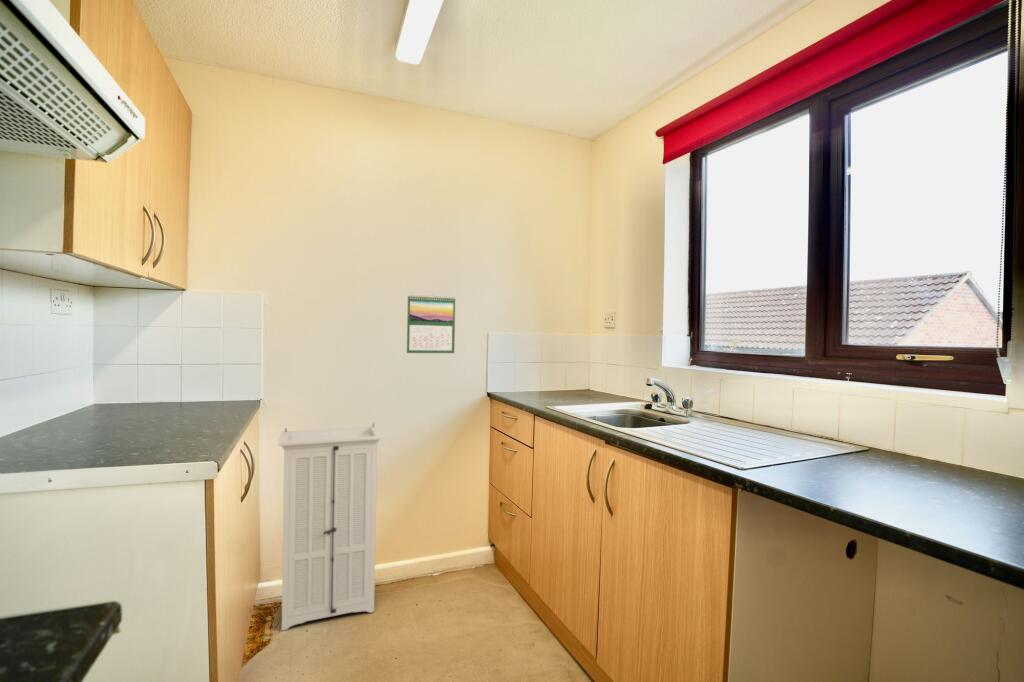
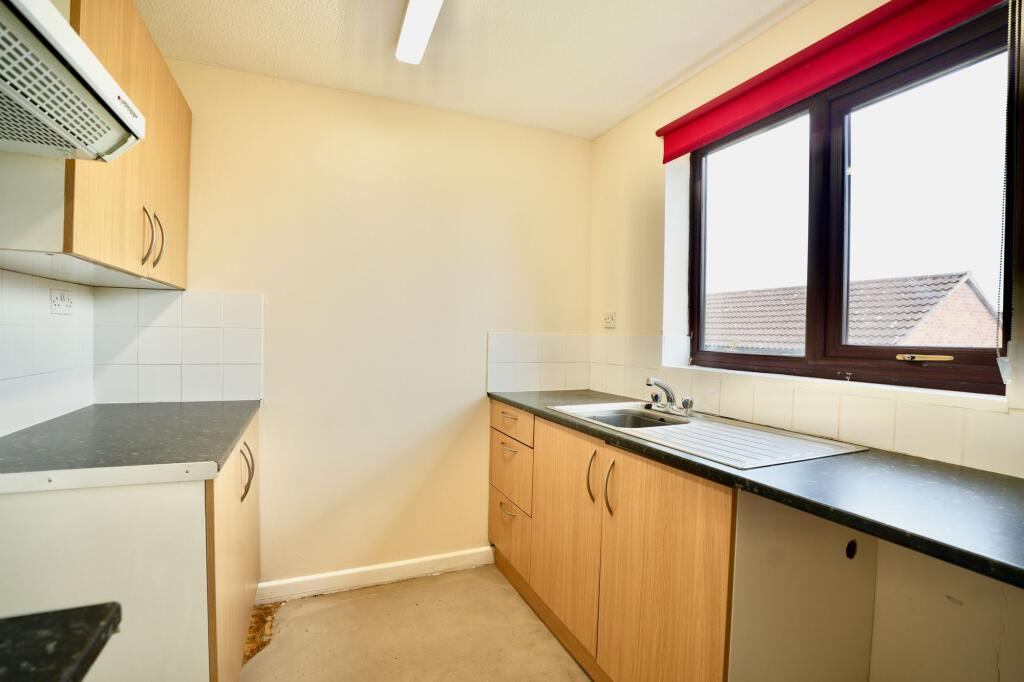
- calendar (431, 324)
- storage cabinet (330, 519)
